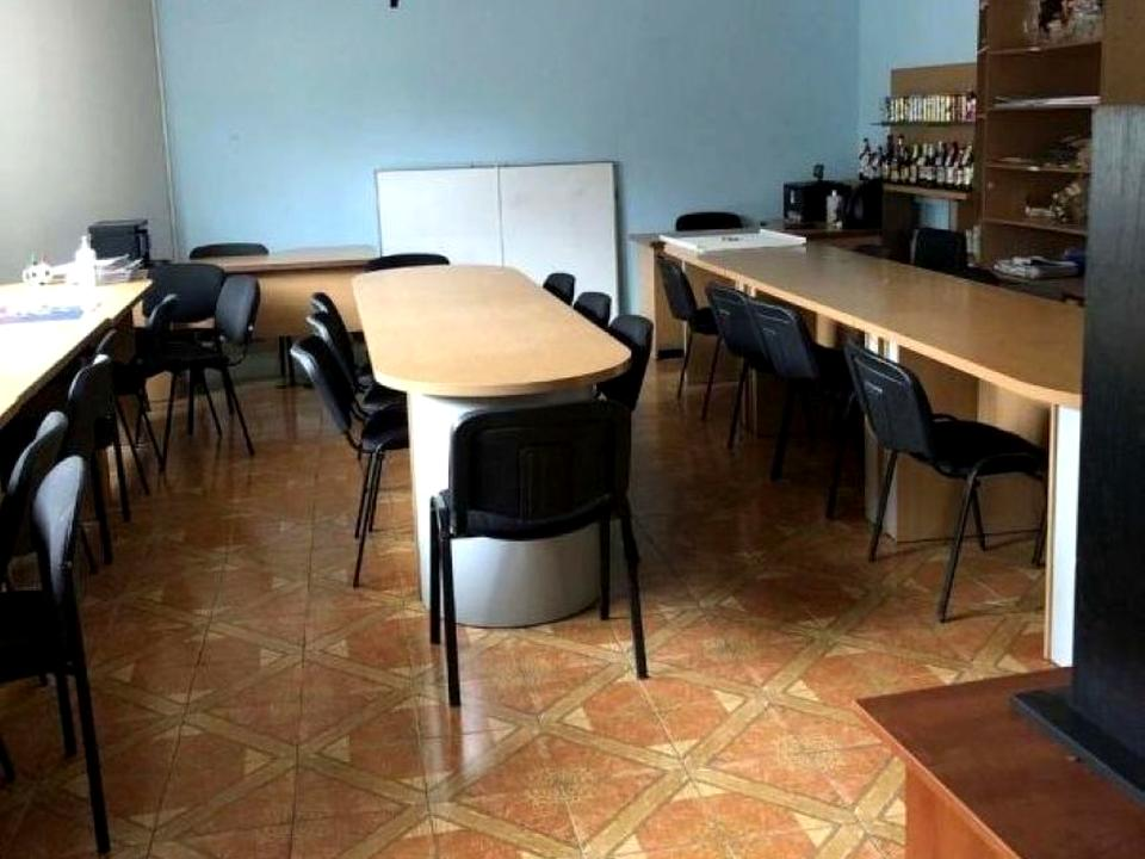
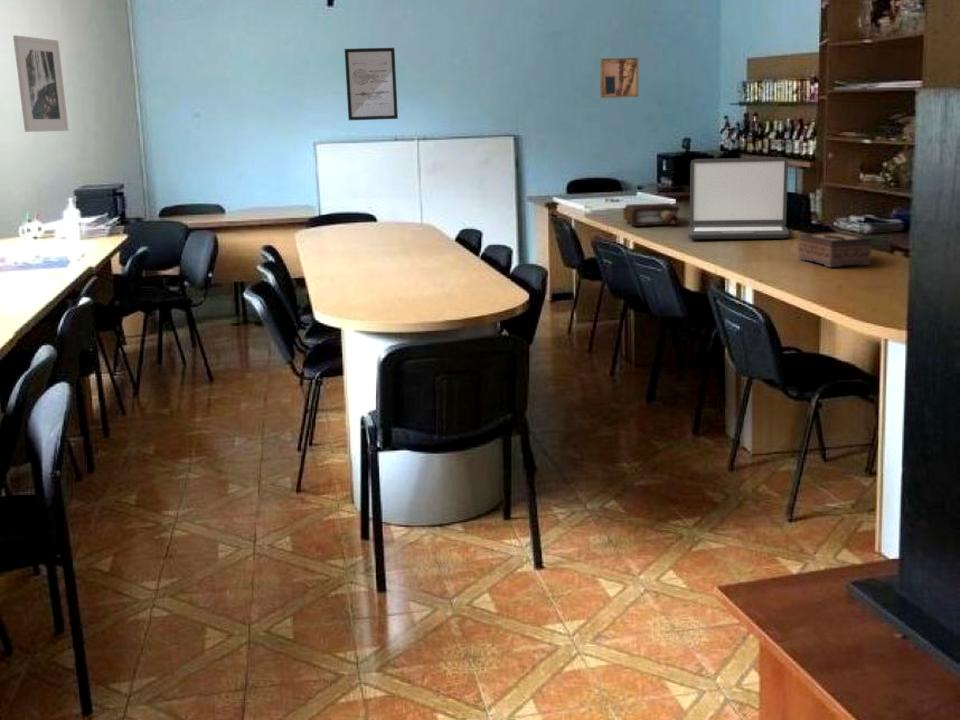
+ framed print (42, 85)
+ tissue box (834, 249)
+ book (651, 214)
+ laptop (738, 197)
+ wall art (619, 77)
+ wall art (371, 84)
